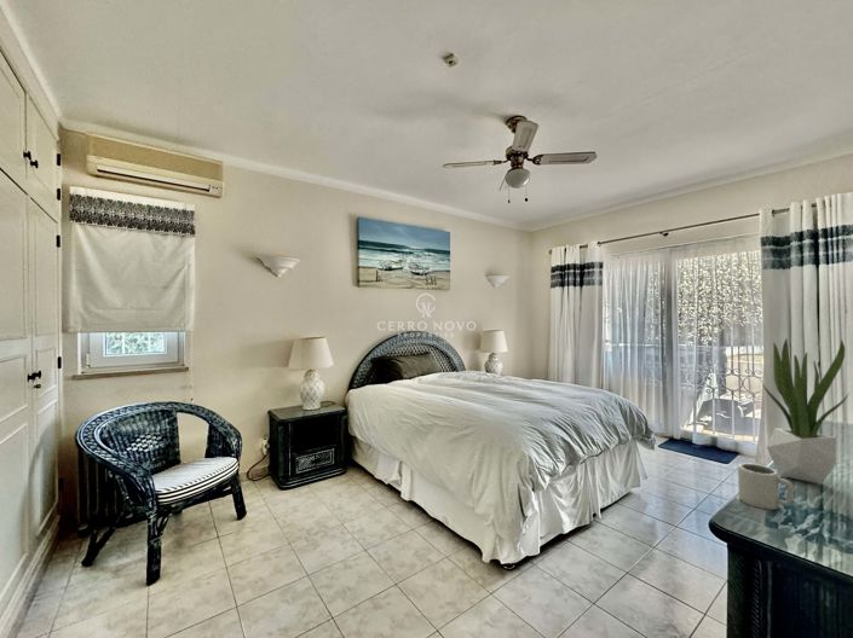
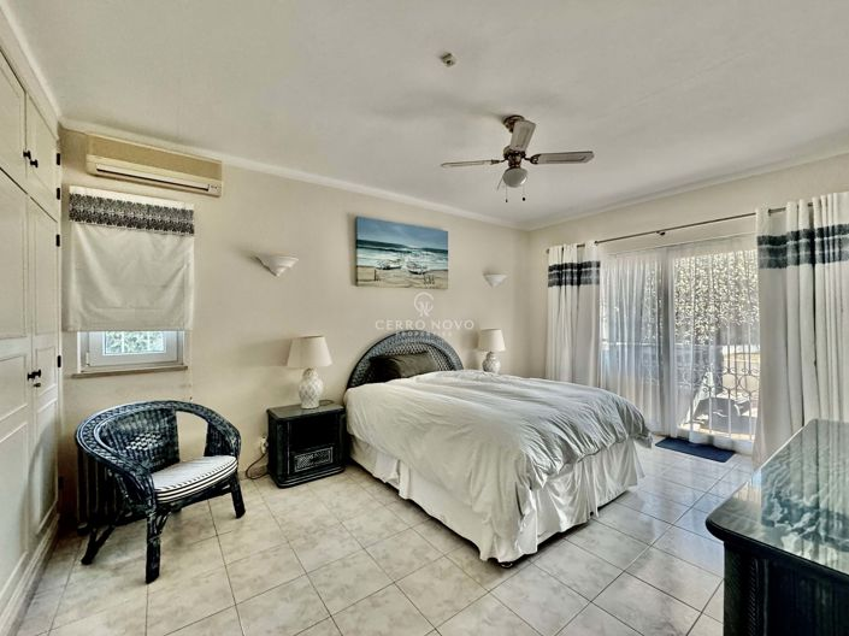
- potted plant (800, 407)
- cup (765, 487)
